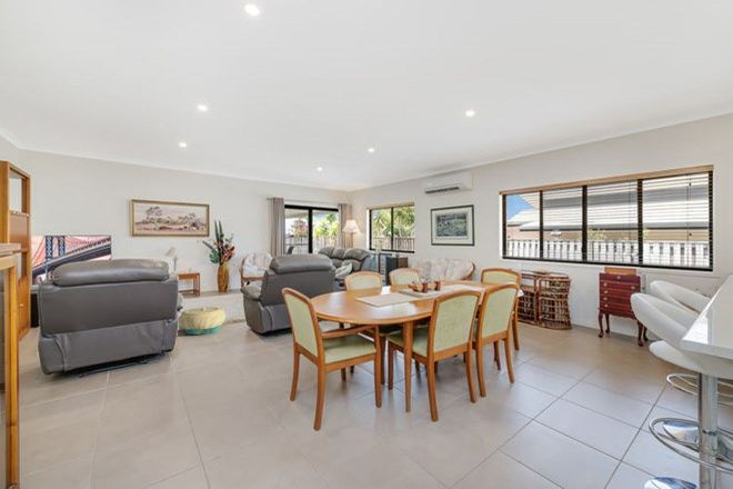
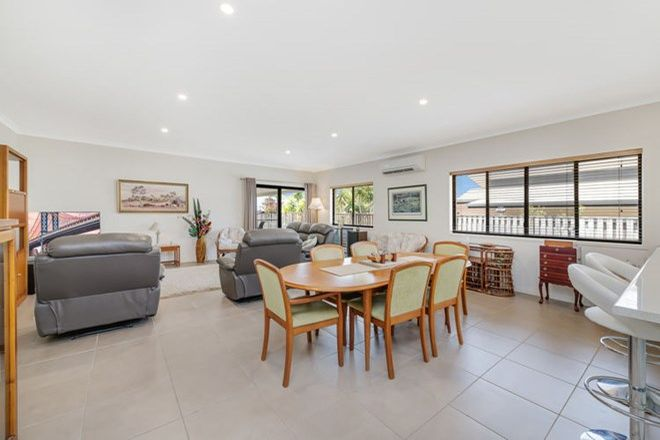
- basket (202, 319)
